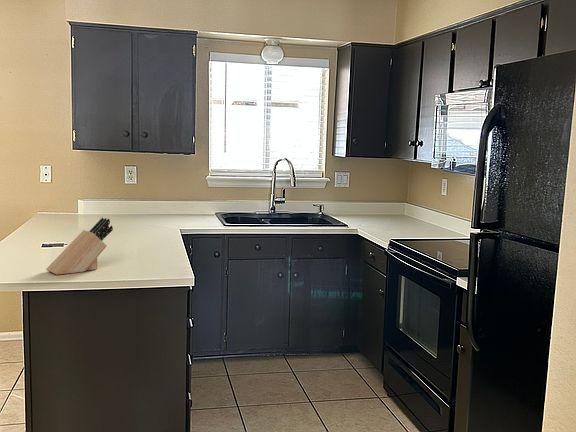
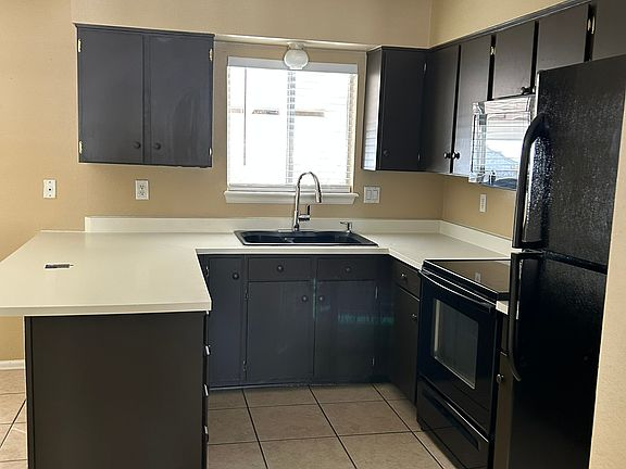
- knife block (81, 244)
